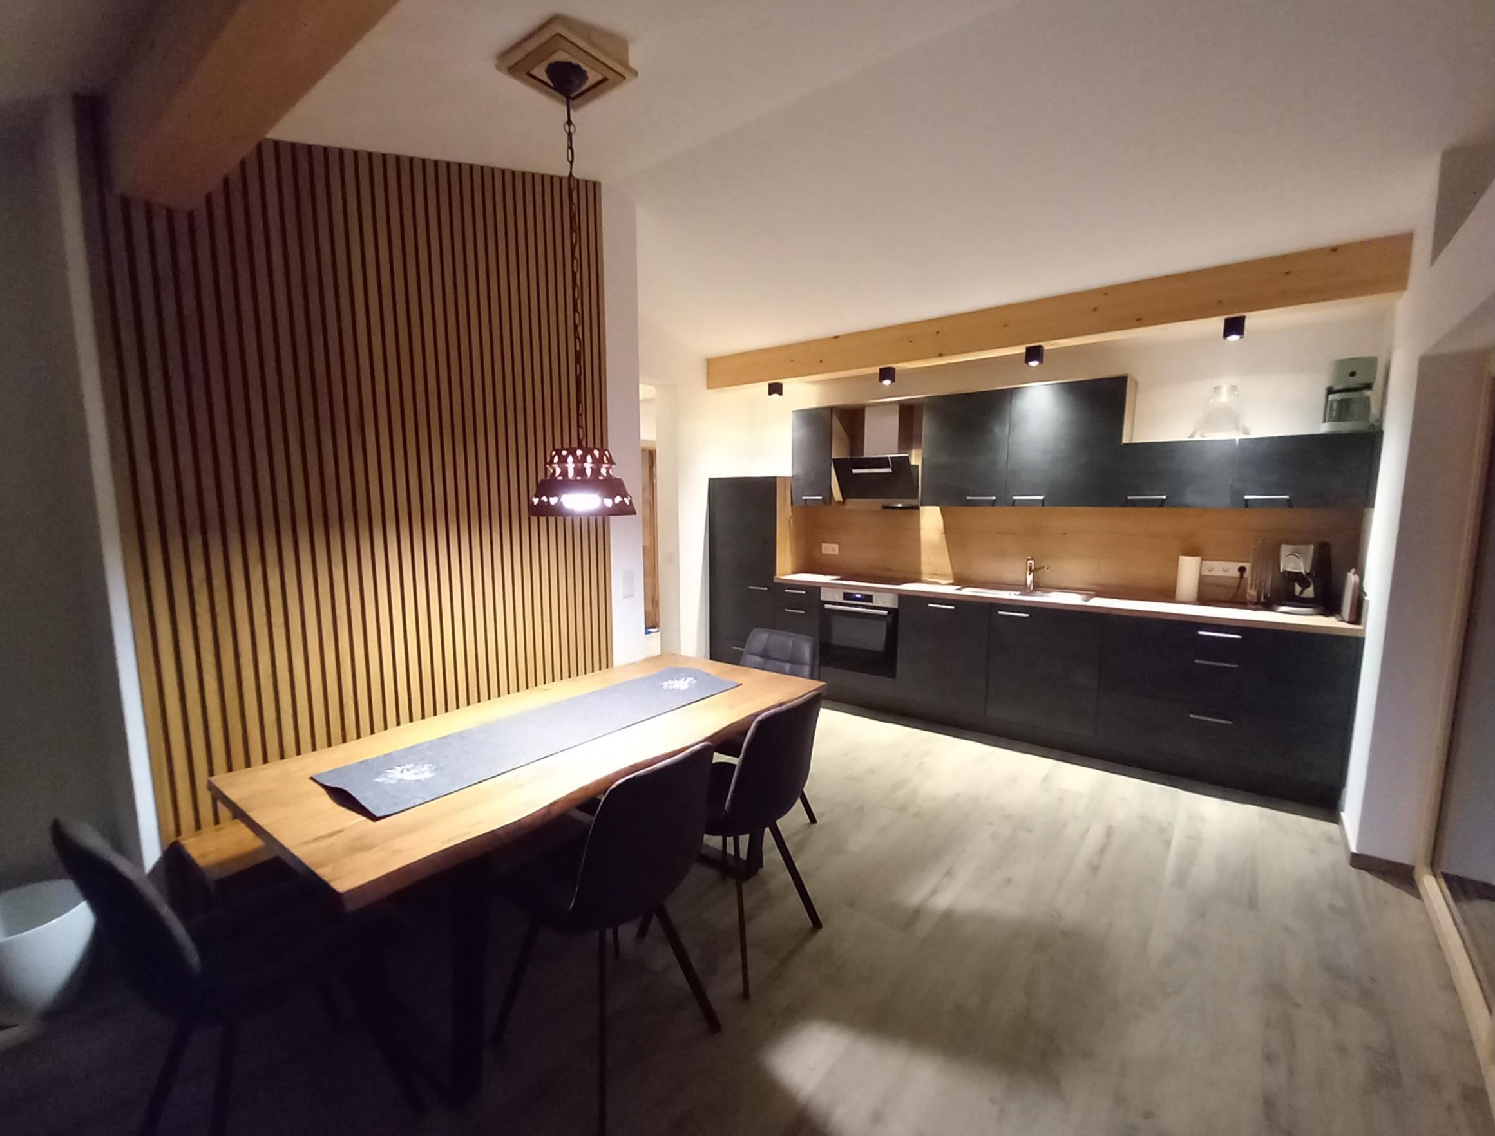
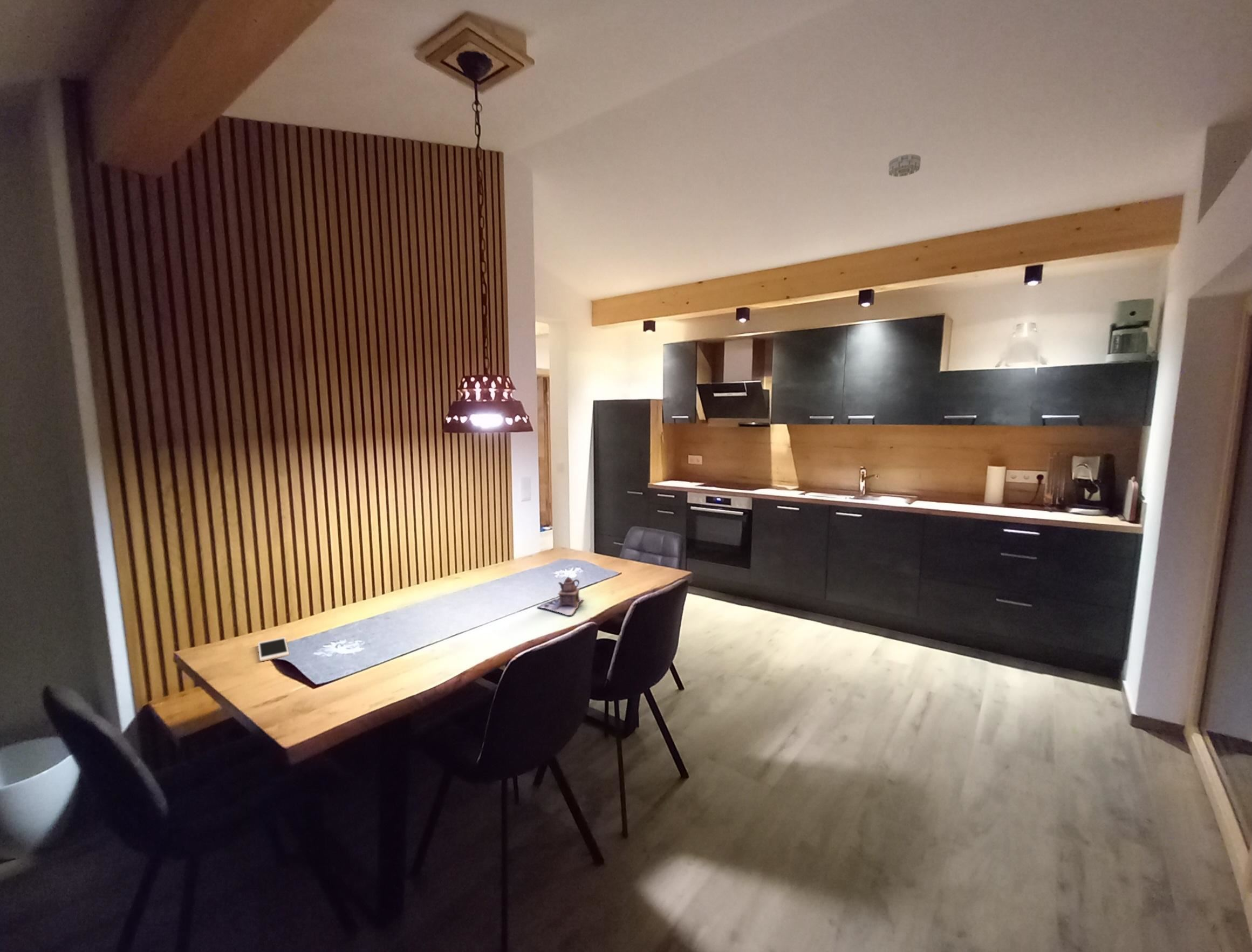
+ teapot (567, 591)
+ smoke detector (904, 165)
+ cell phone (273, 648)
